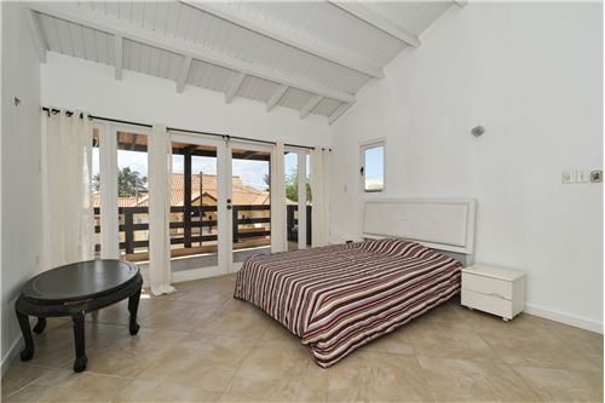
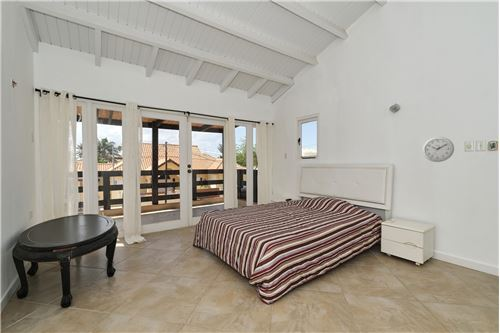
+ wall clock (437, 149)
